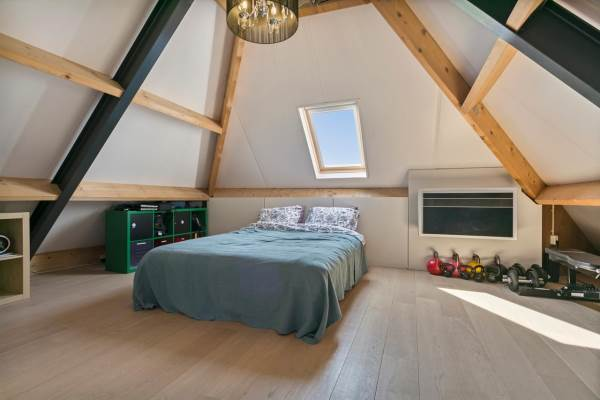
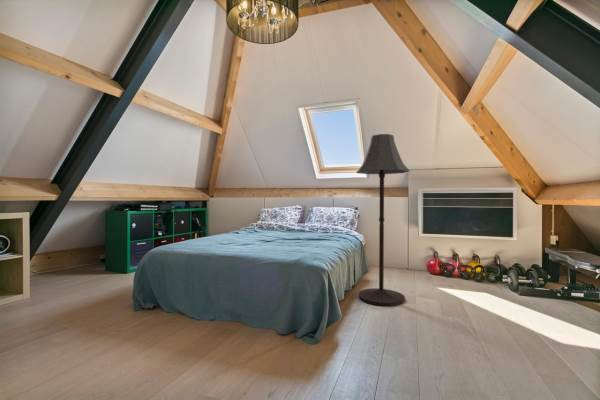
+ floor lamp (381, 217)
